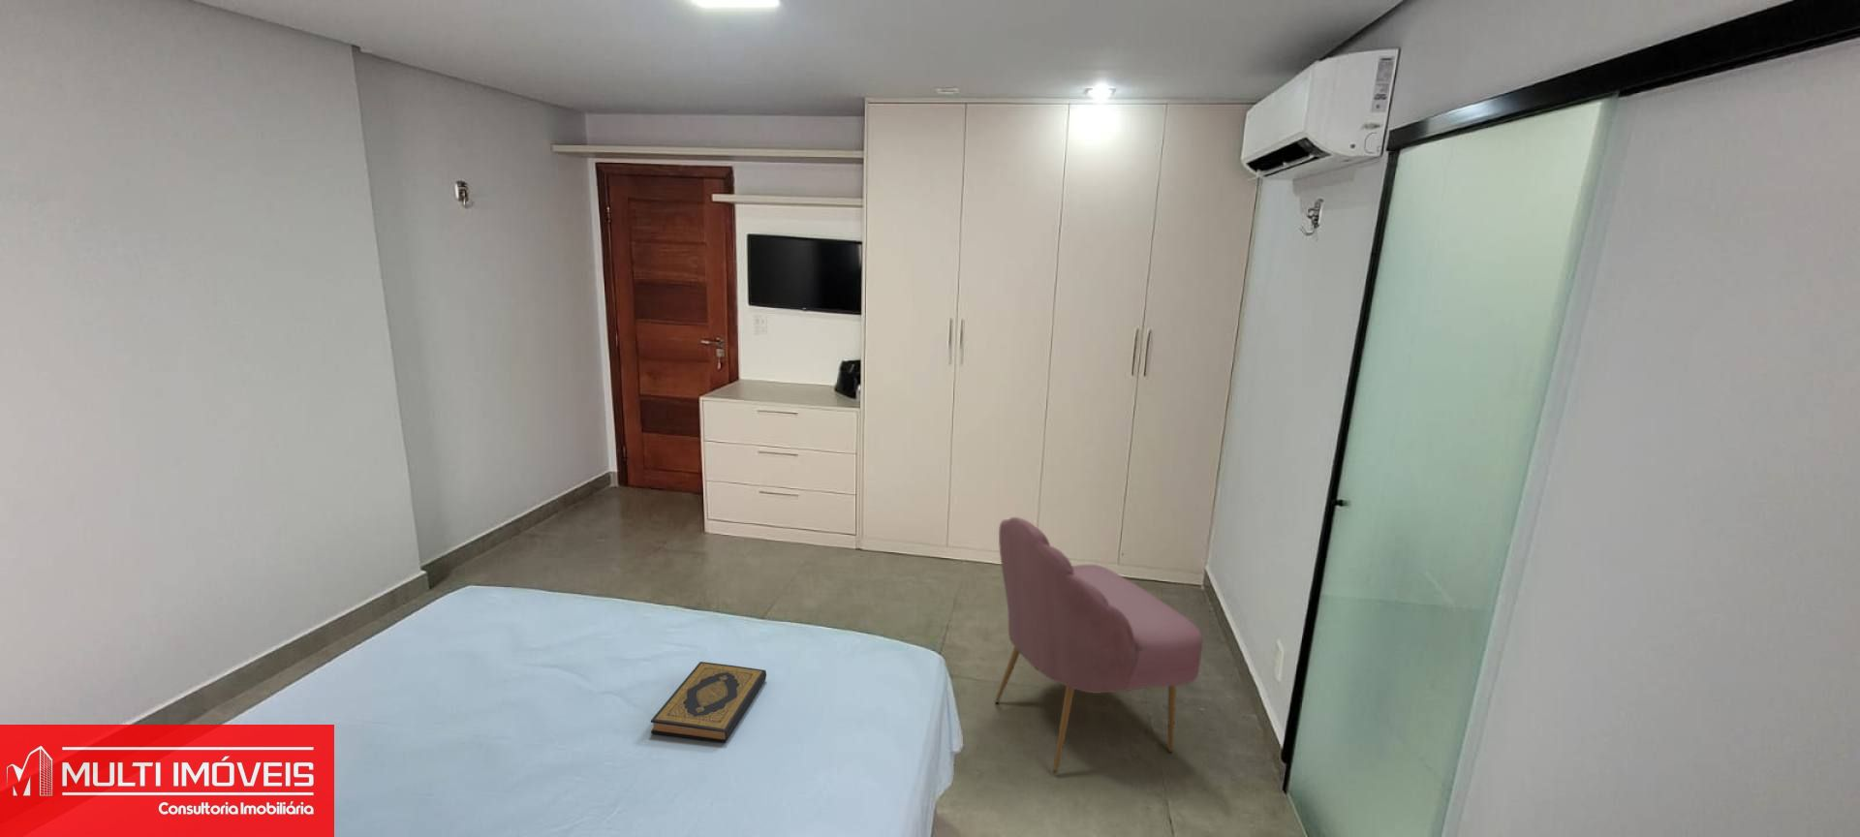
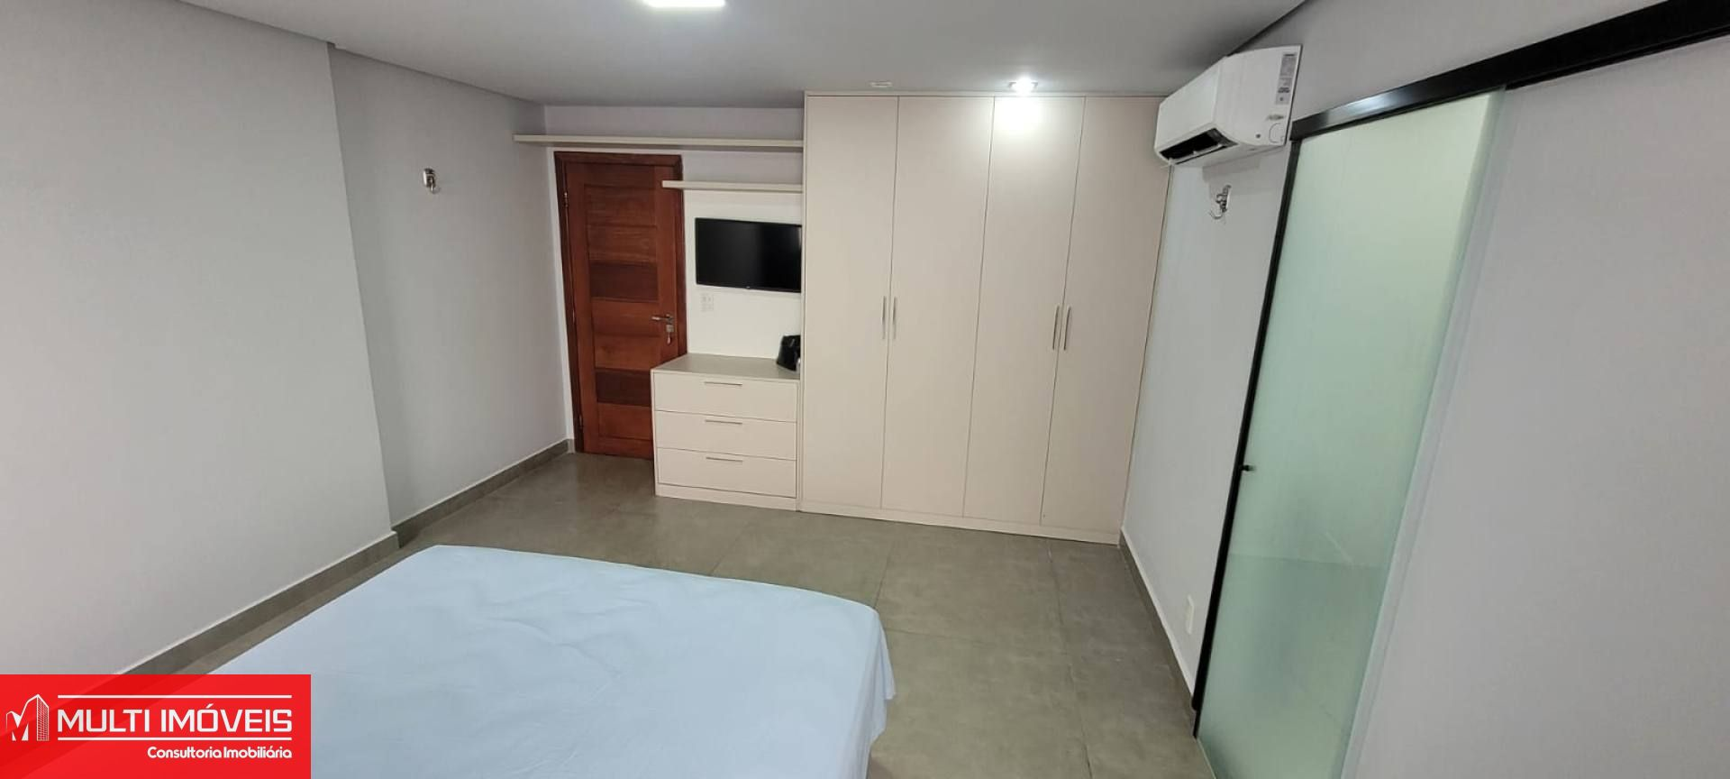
- hardback book (712, 698)
- chair (1083, 621)
